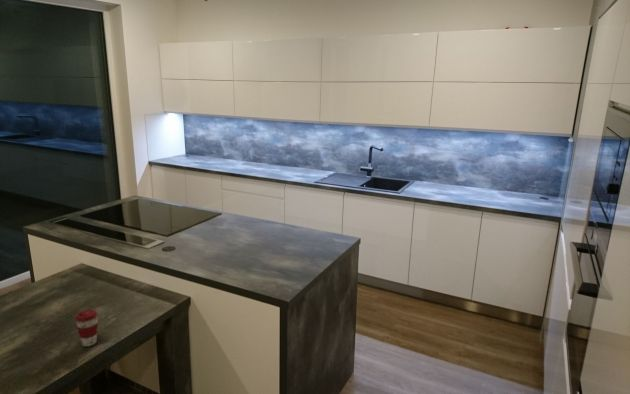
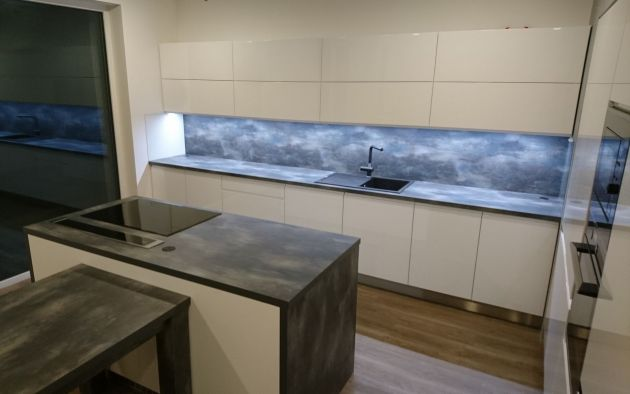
- coffee cup (87, 328)
